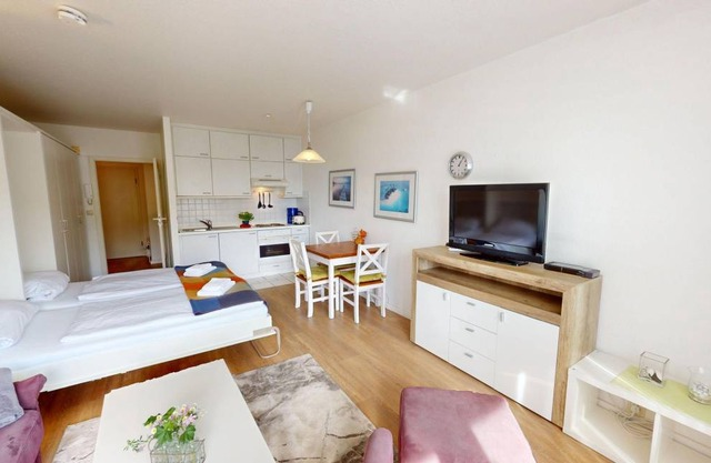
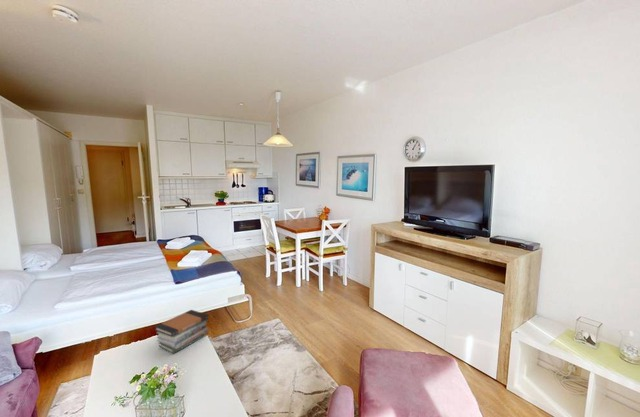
+ book stack (183, 330)
